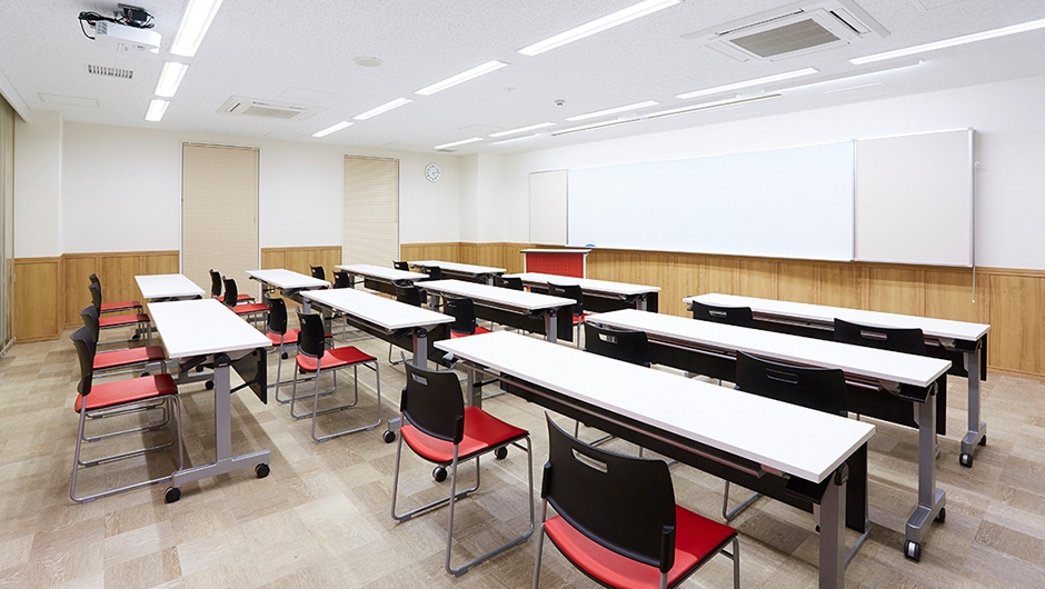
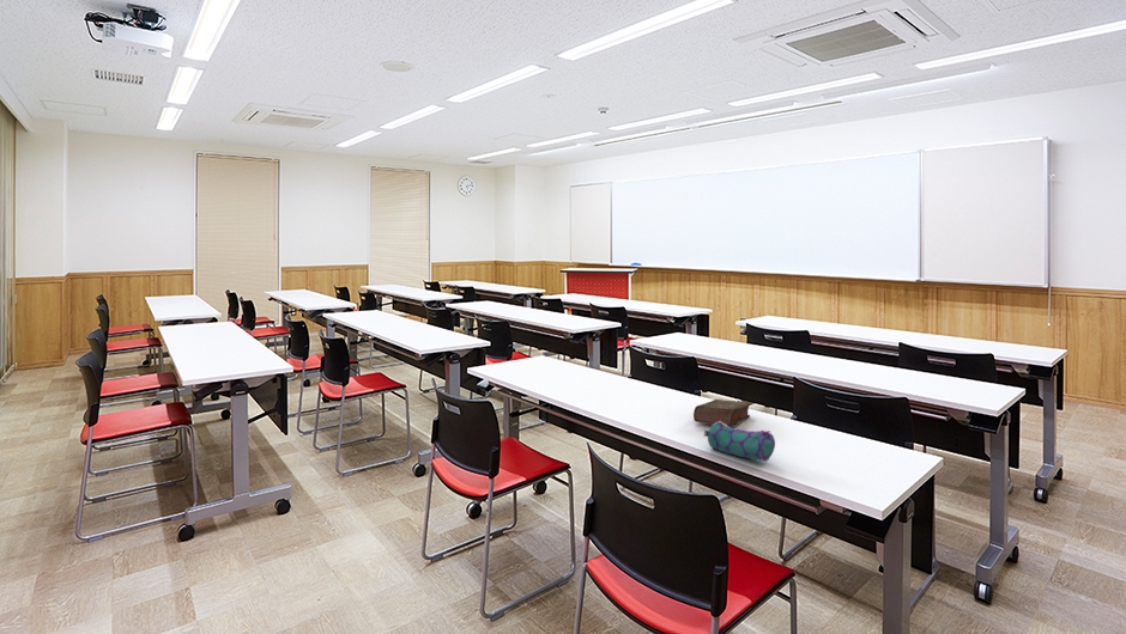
+ pencil case (739, 439)
+ book (722, 412)
